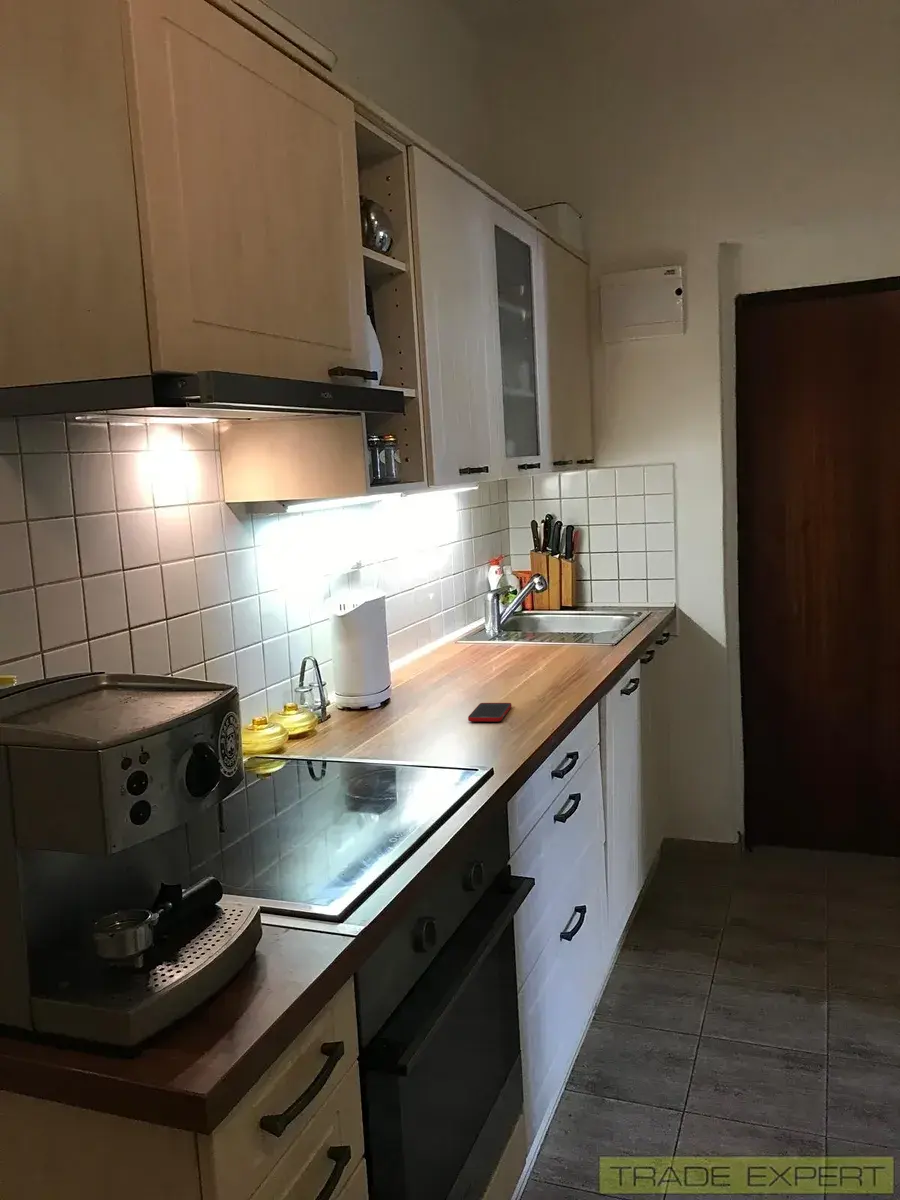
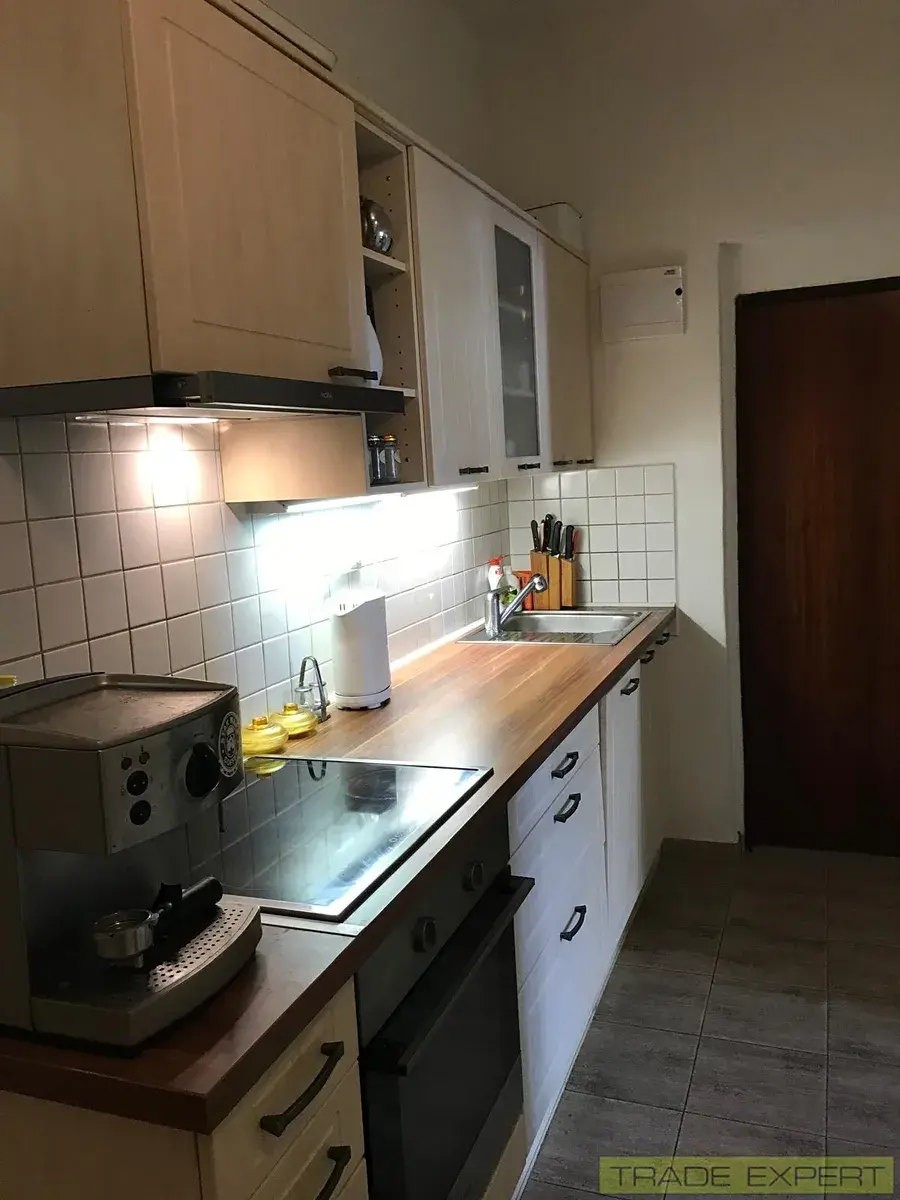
- cell phone (490, 712)
